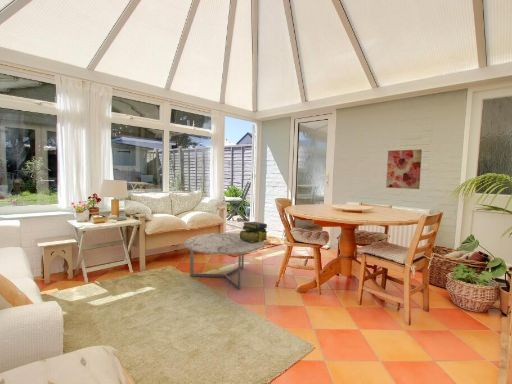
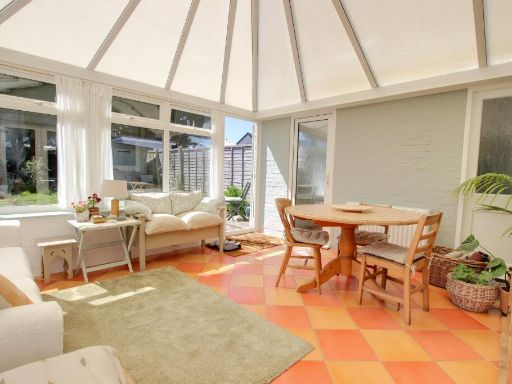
- stack of books (254, 230)
- coffee table (224, 253)
- wall art (403, 169)
